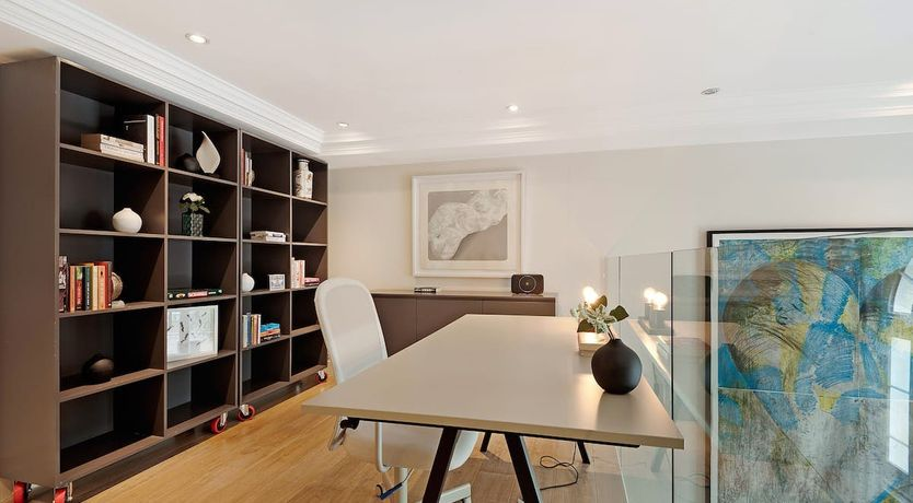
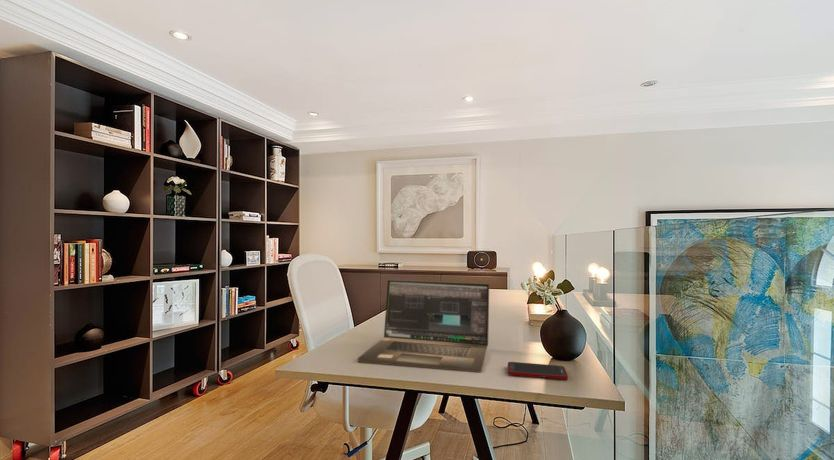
+ cell phone (536, 370)
+ laptop (428, 319)
